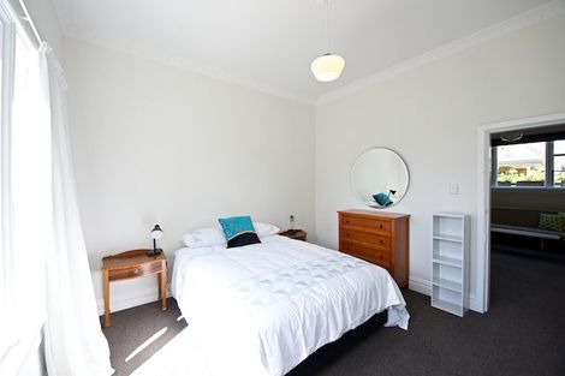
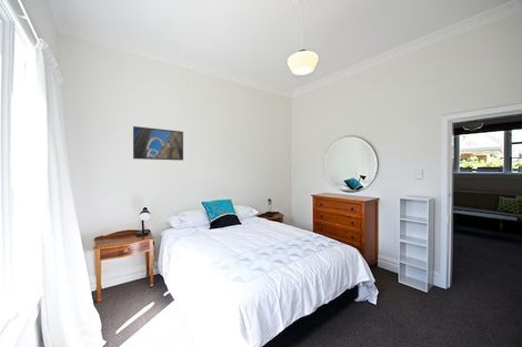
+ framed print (159, 144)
